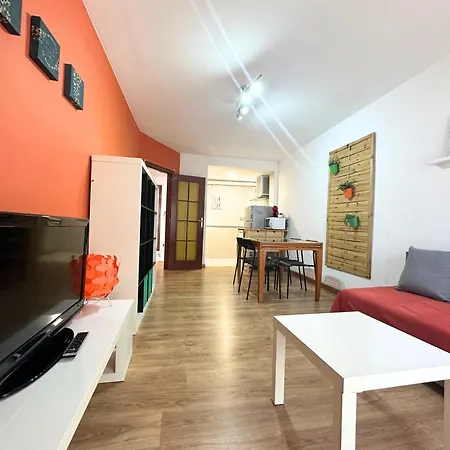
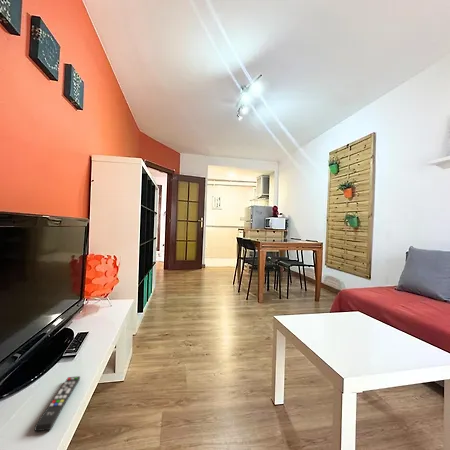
+ remote control (60, 399)
